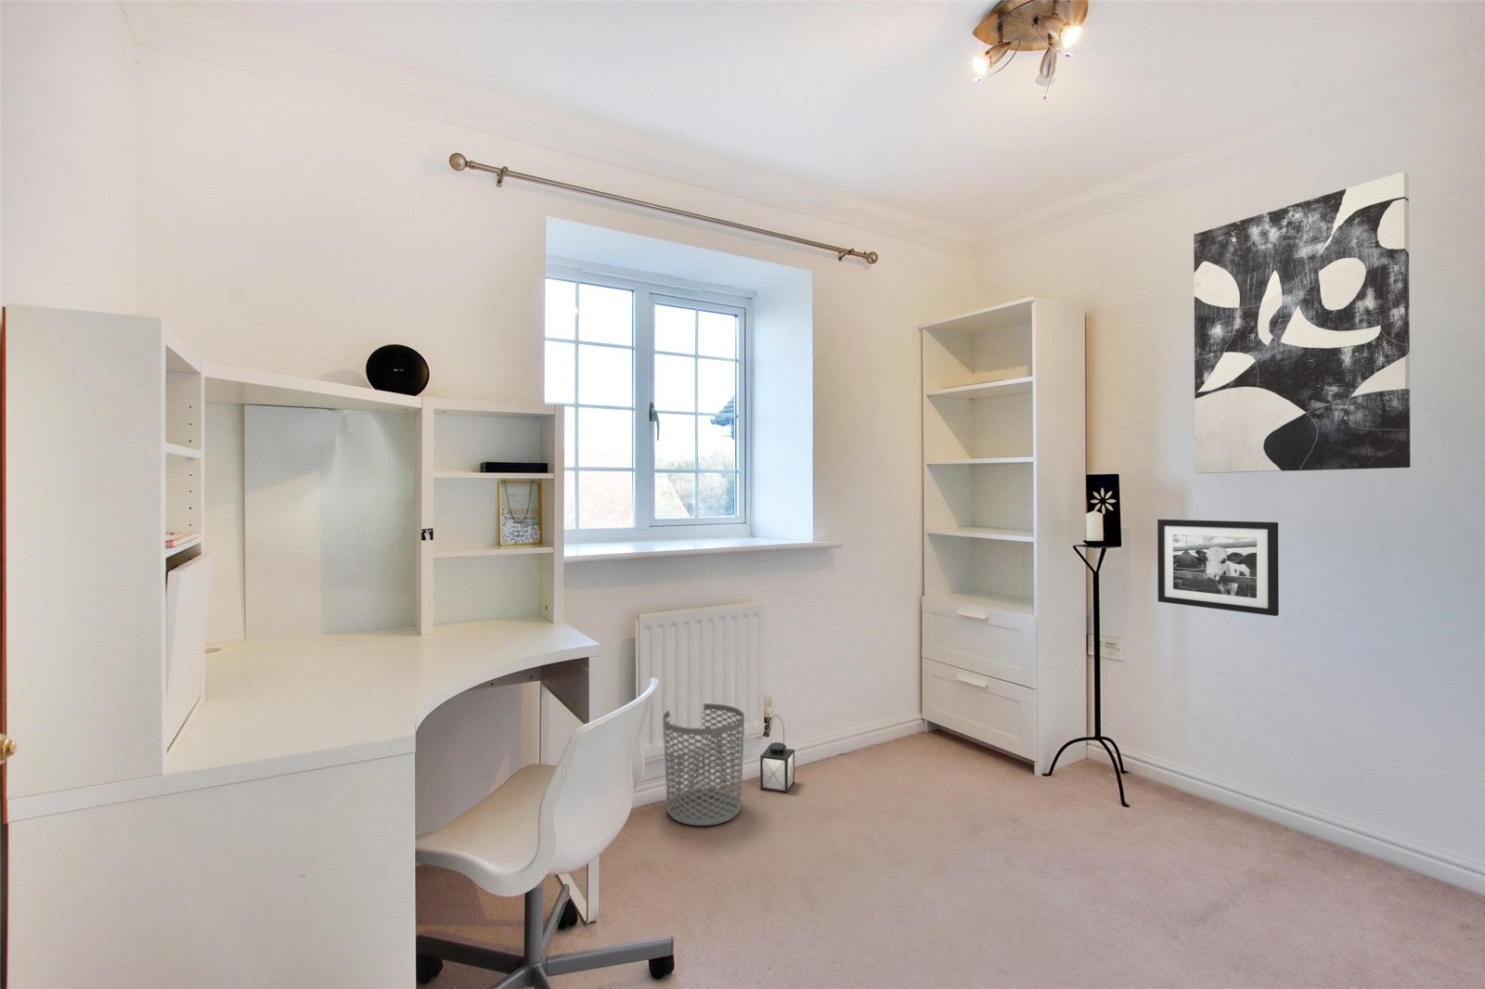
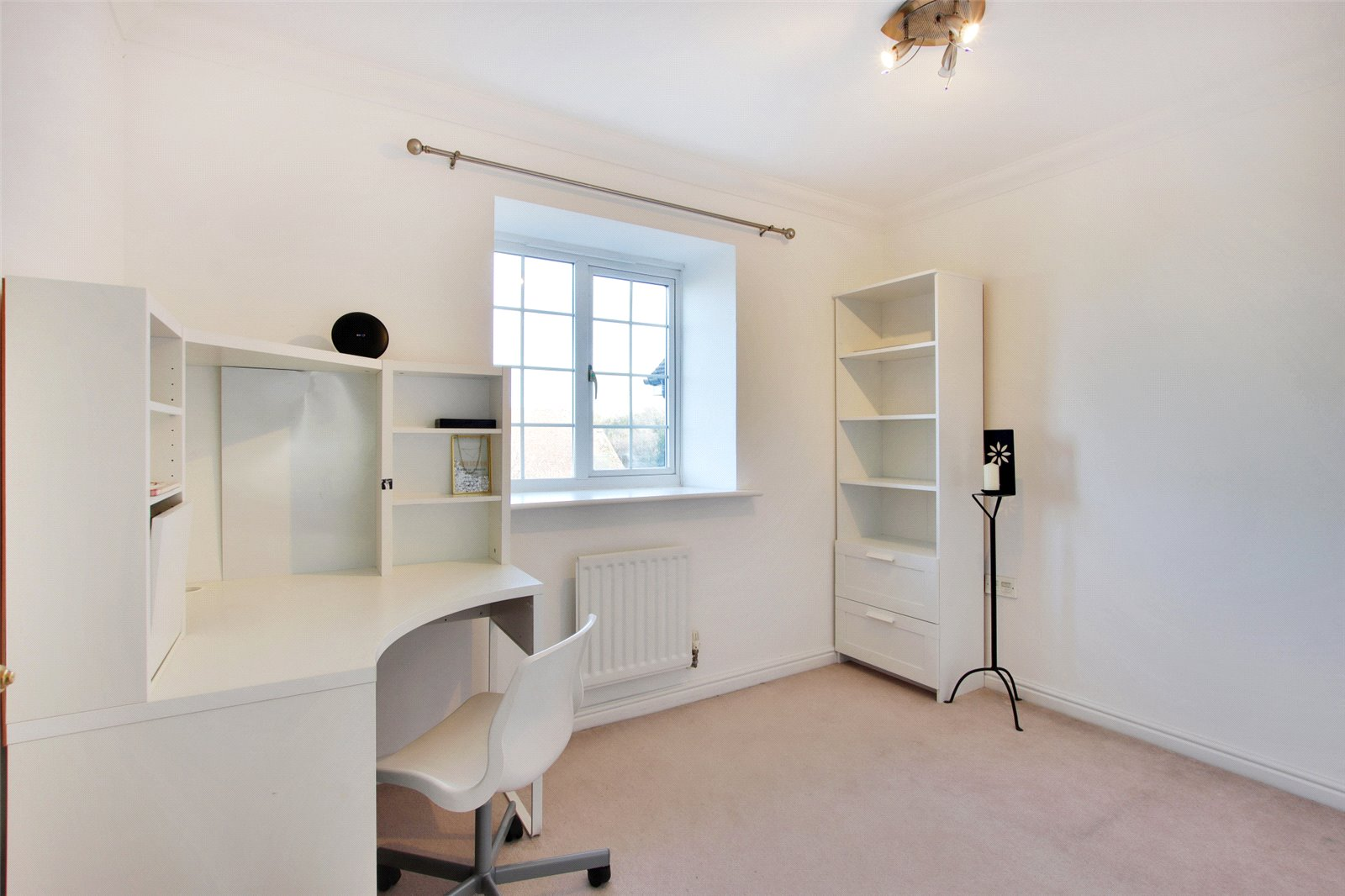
- lantern (777, 751)
- waste bin (703, 763)
- picture frame (1214, 564)
- wall art (1291, 339)
